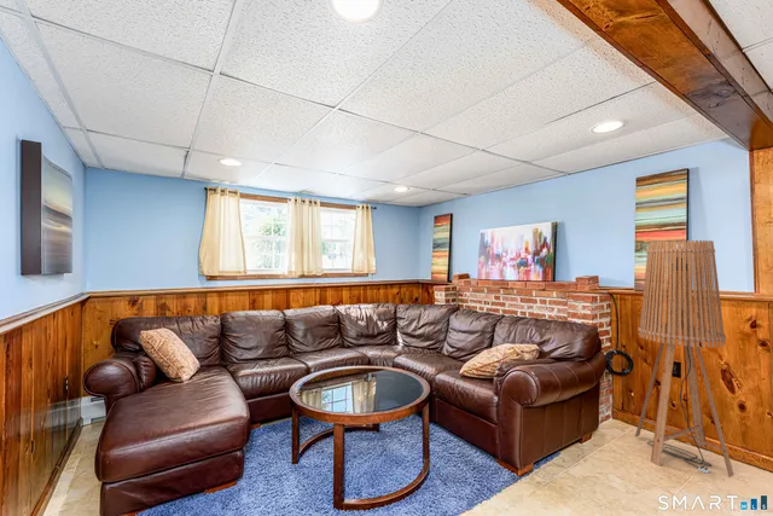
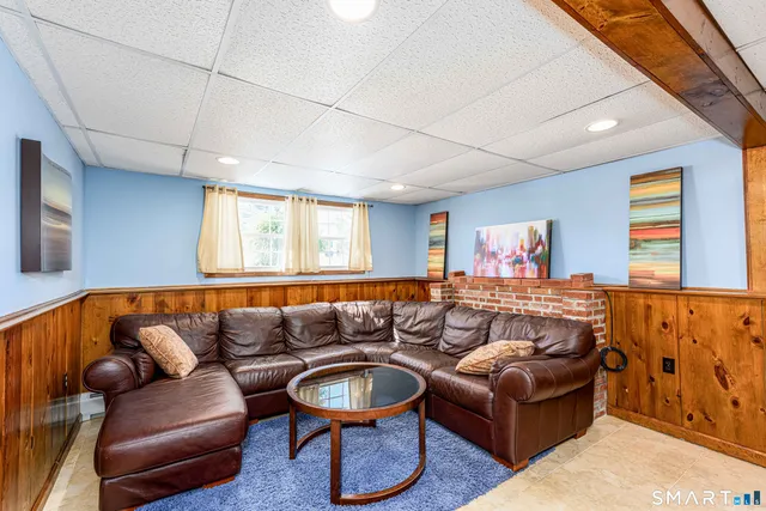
- floor lamp (679, 344)
